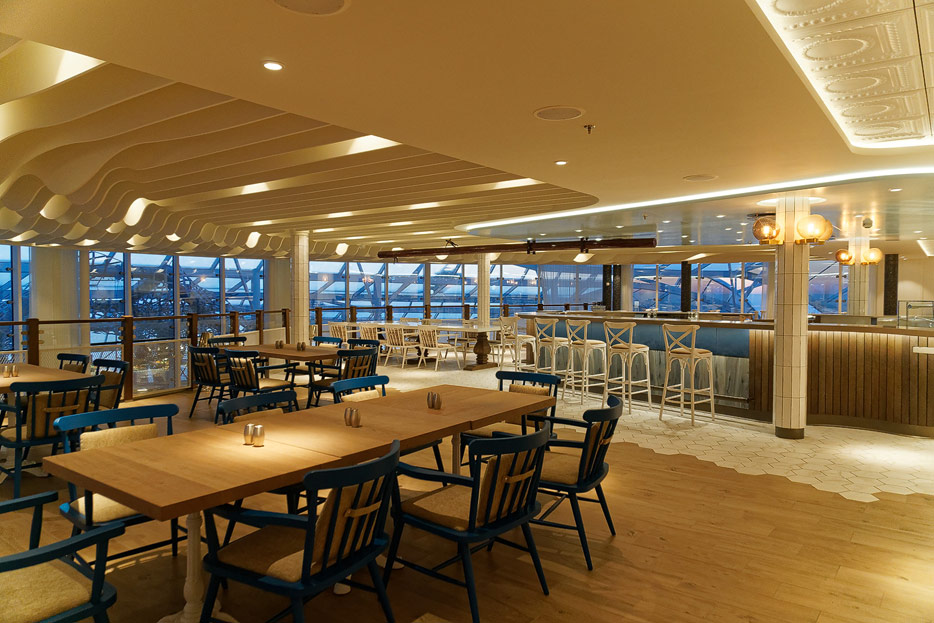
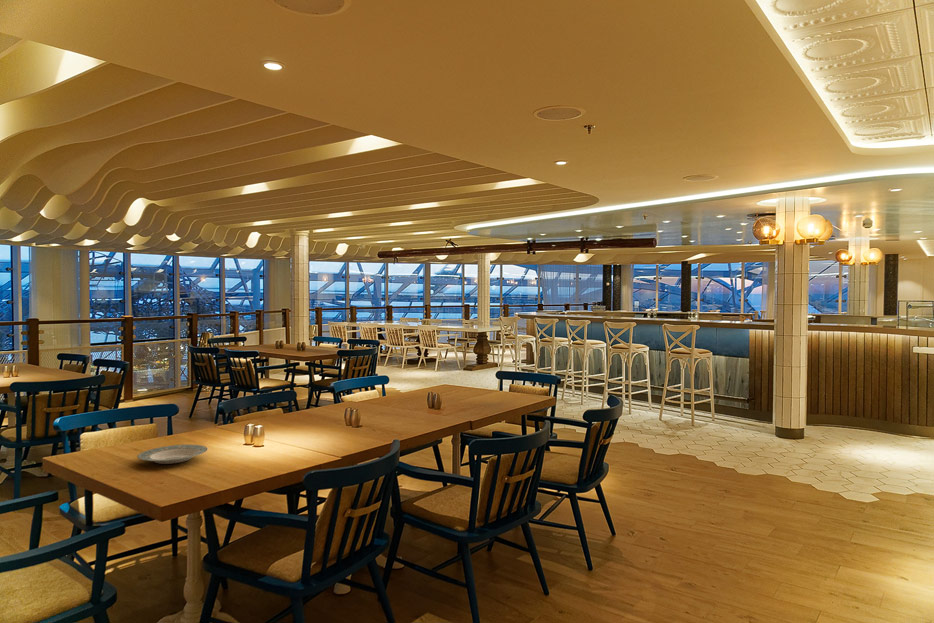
+ plate (173, 456)
